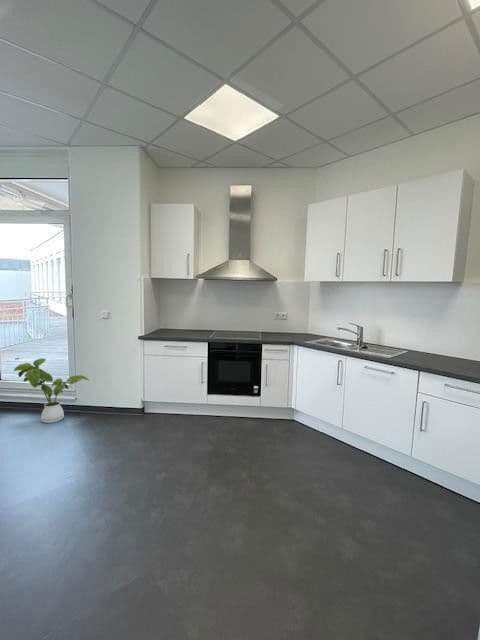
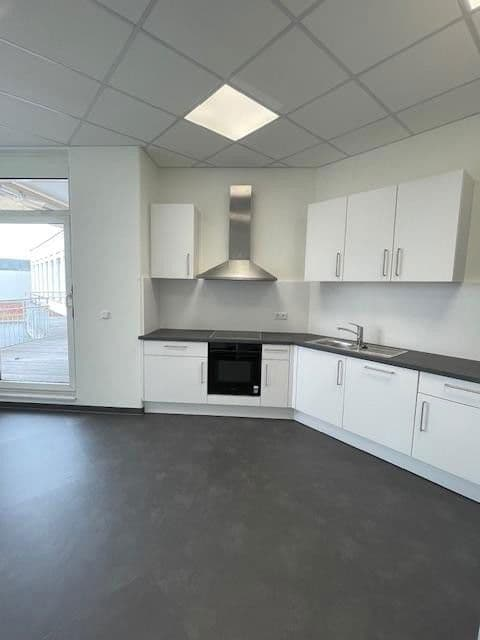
- house plant (47, 391)
